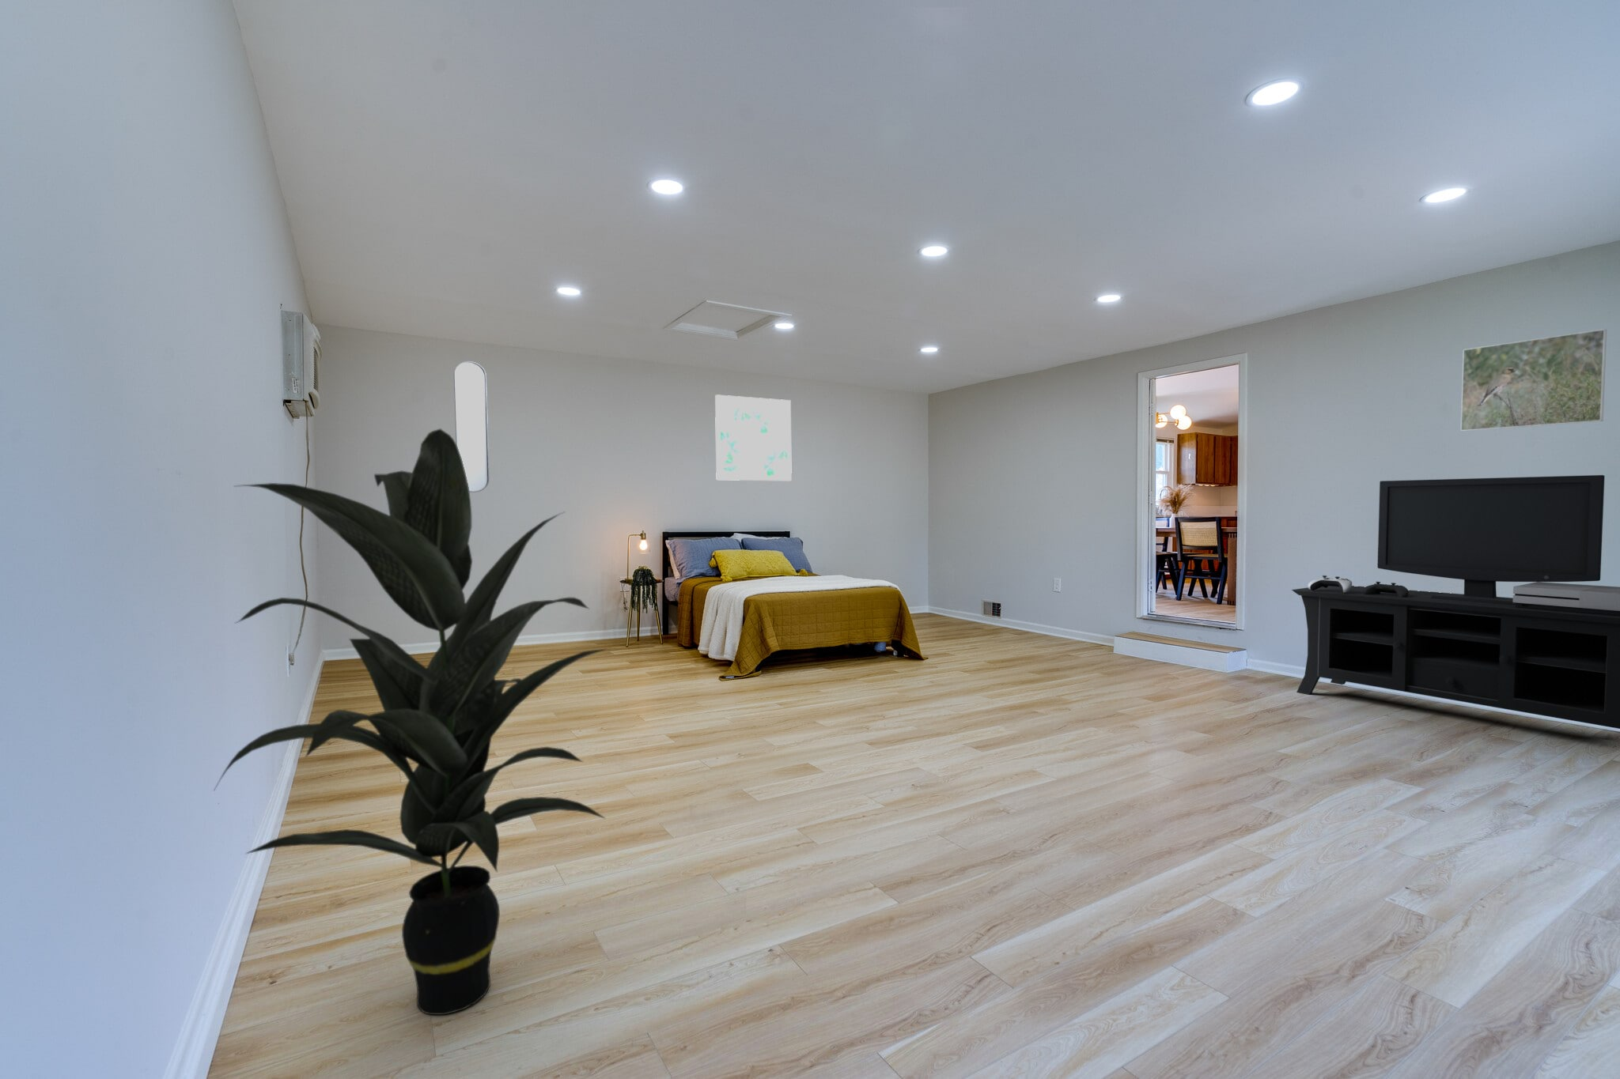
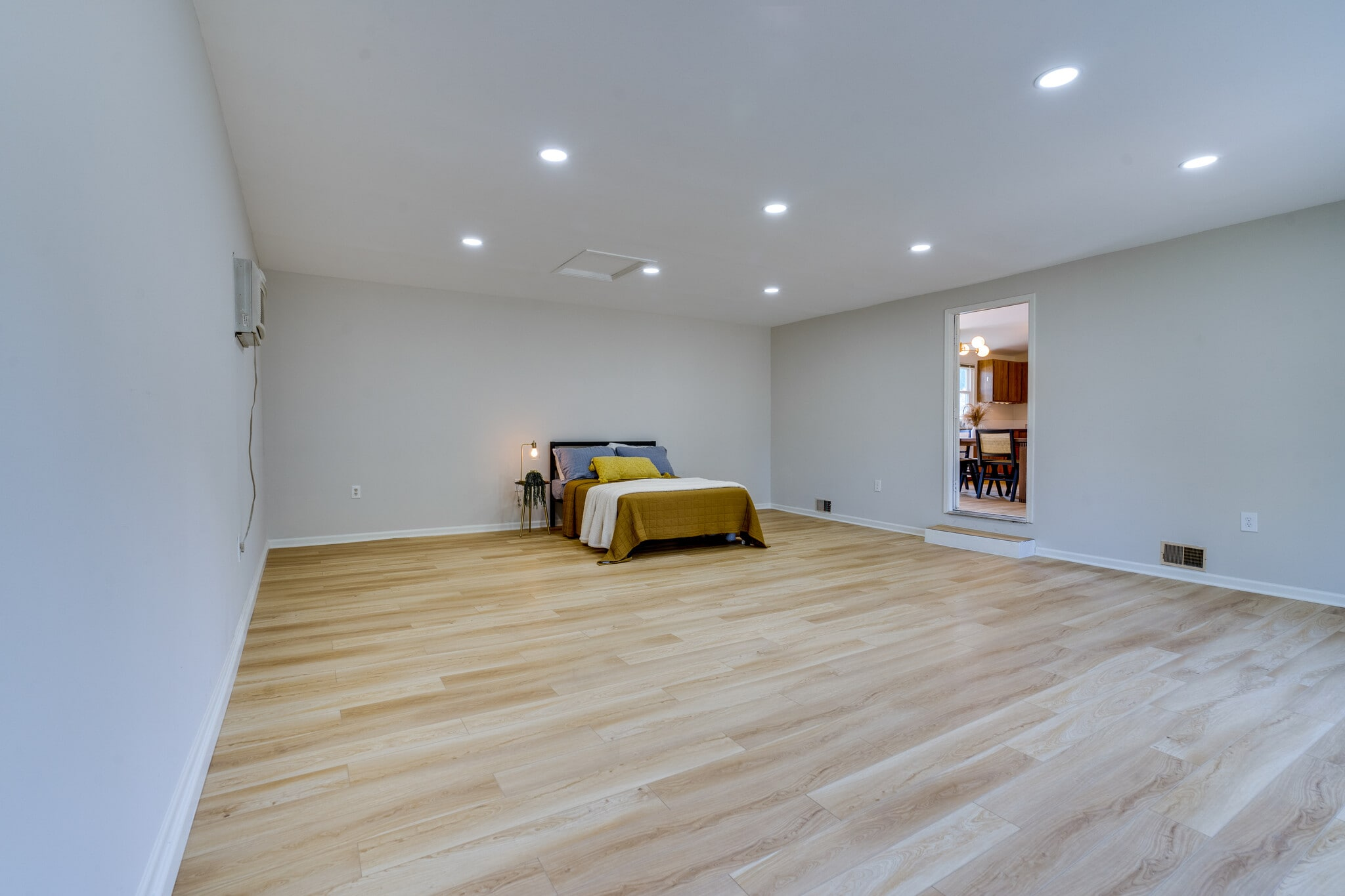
- home mirror (471, 426)
- media console (1467, 597)
- wall art (754, 438)
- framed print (1528, 383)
- indoor plant (431, 726)
